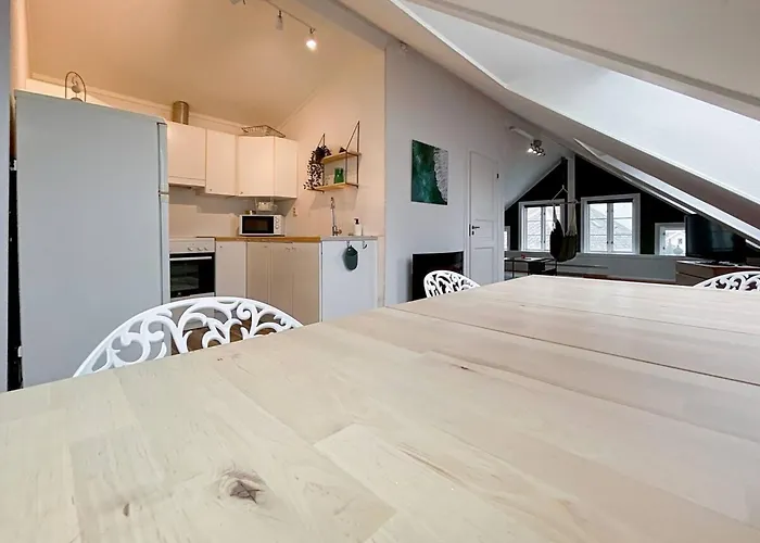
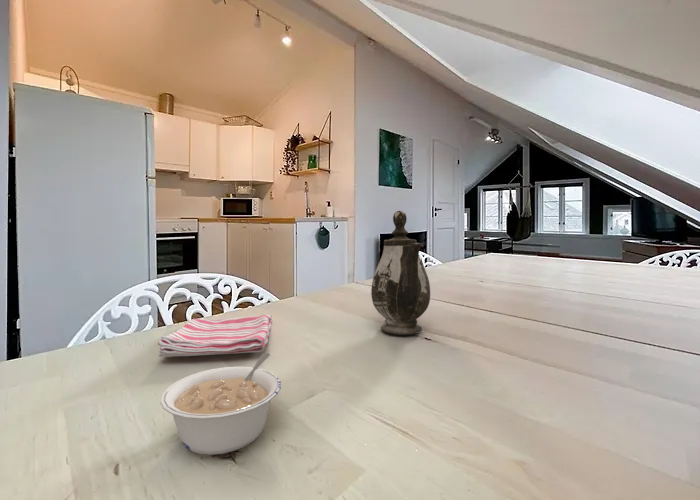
+ dish towel (224, 329)
+ teapot (401, 271)
+ legume (224, 402)
